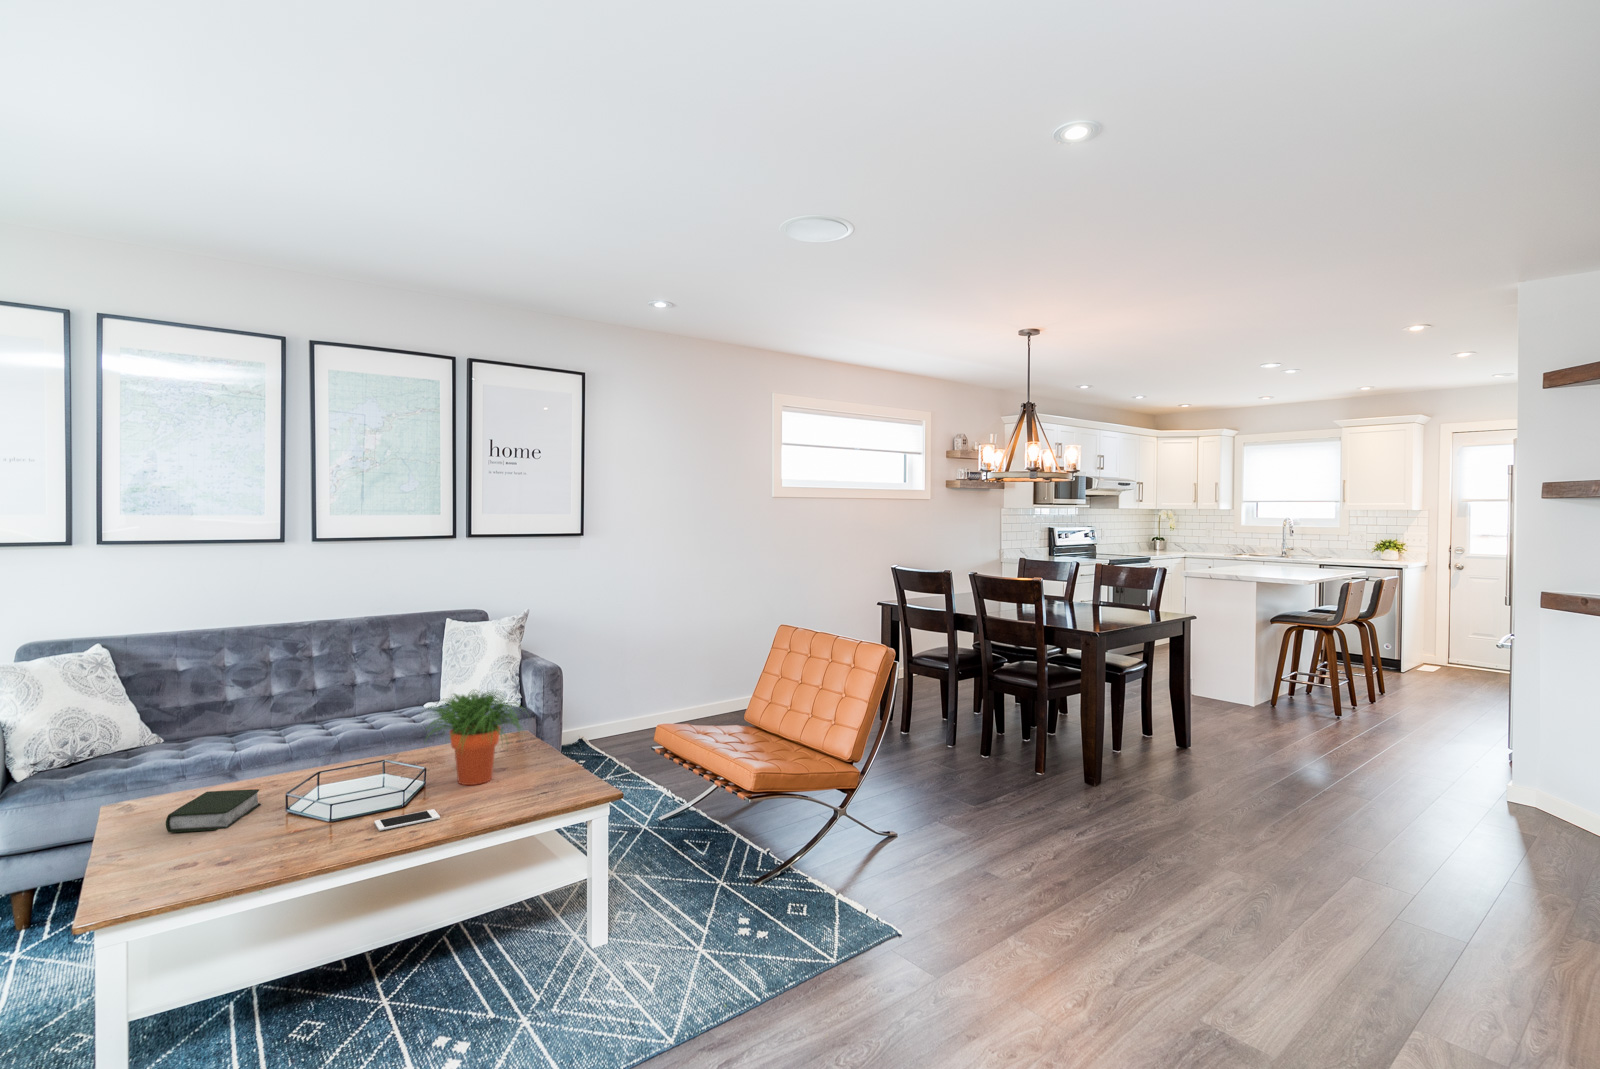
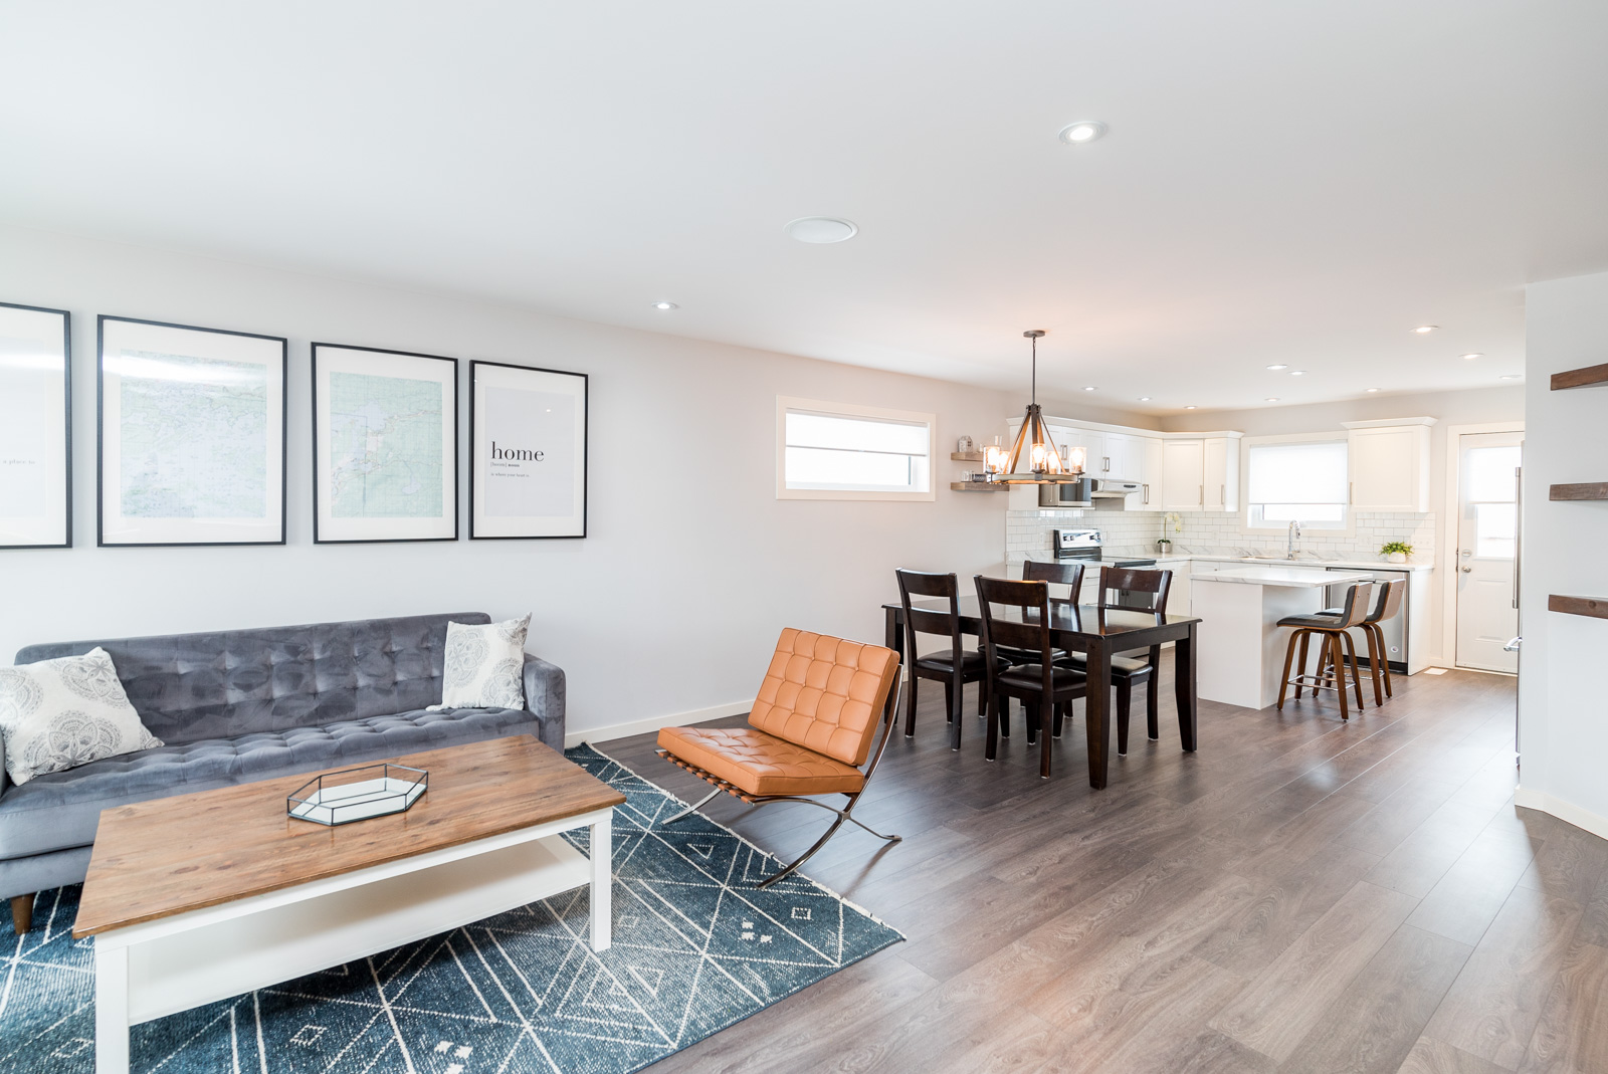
- book (215, 809)
- cell phone (407, 818)
- potted plant (476, 735)
